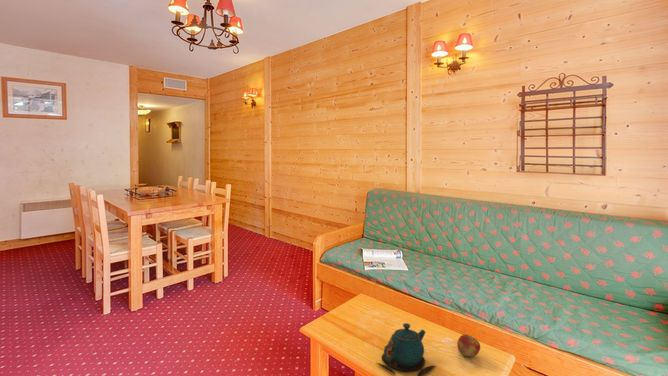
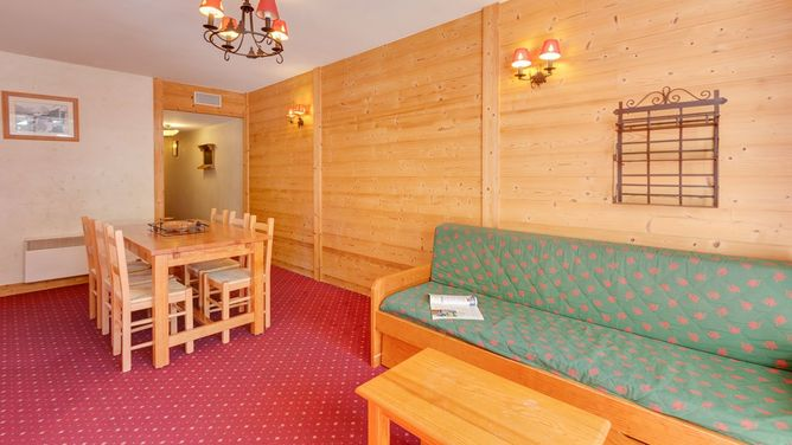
- teapot (403, 342)
- fruit (468, 345)
